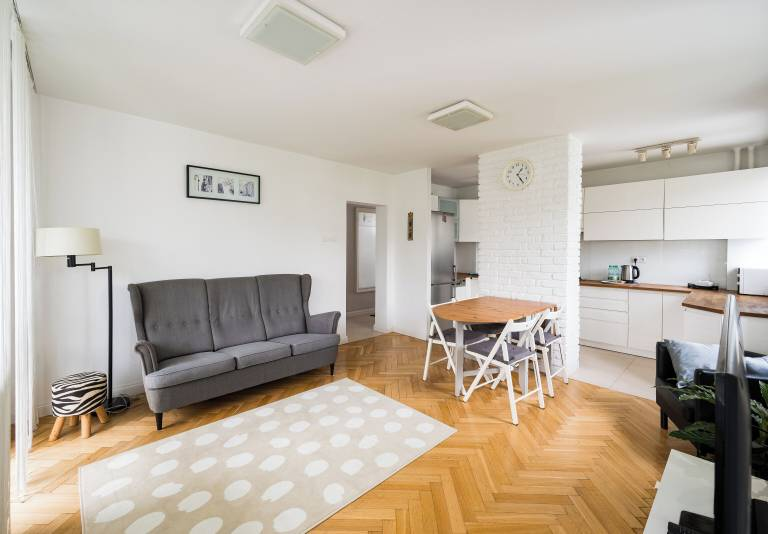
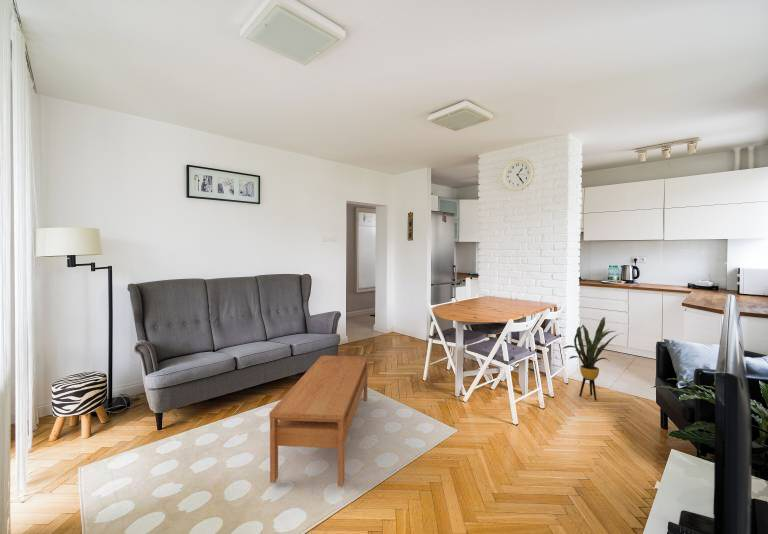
+ house plant (594, 358)
+ coffee table (329, 405)
